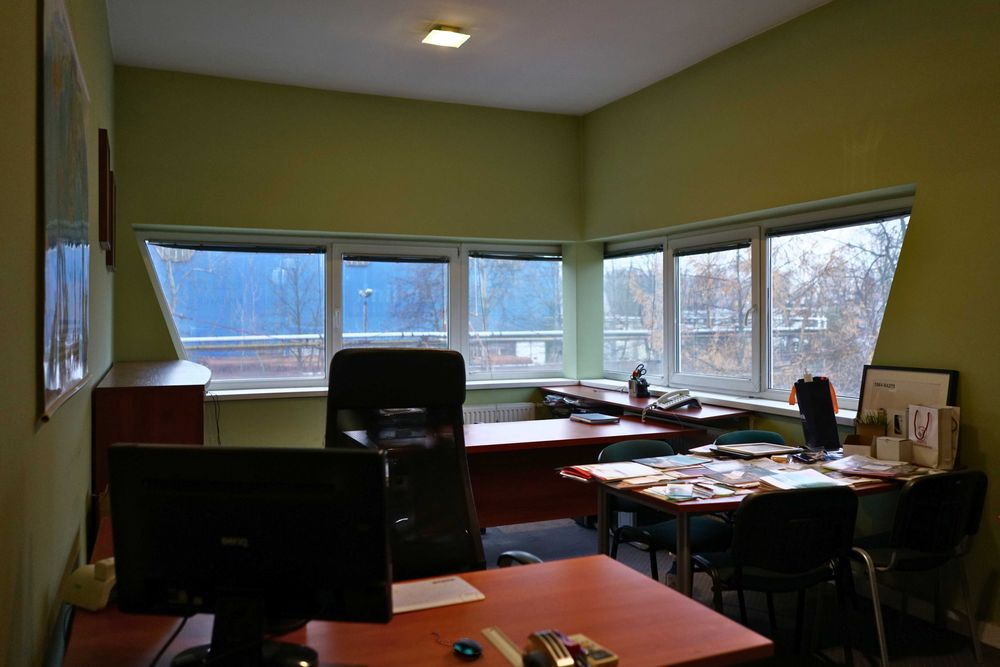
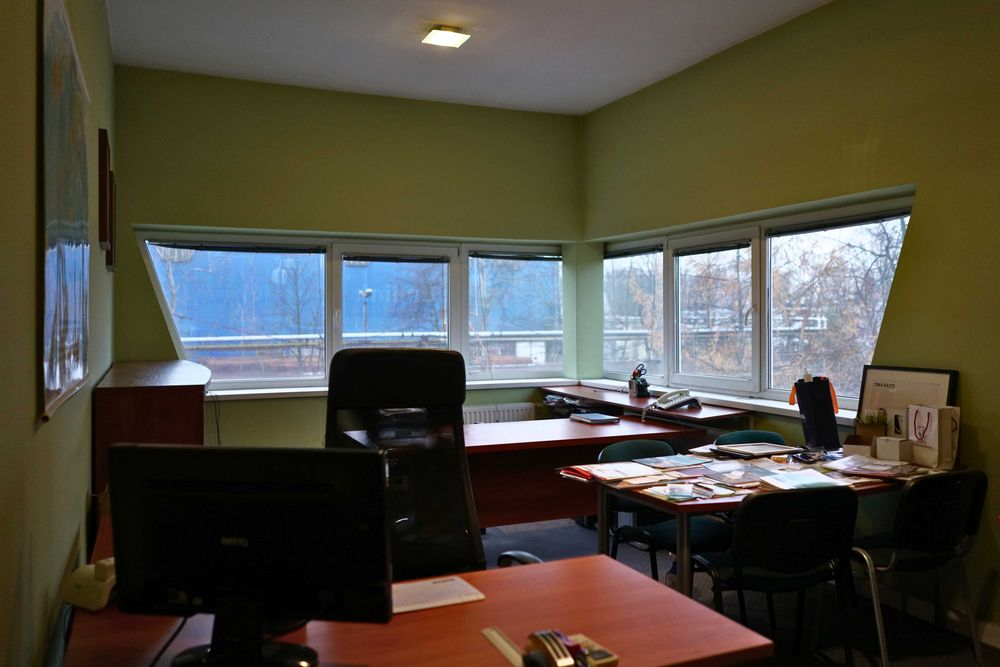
- mouse (459, 639)
